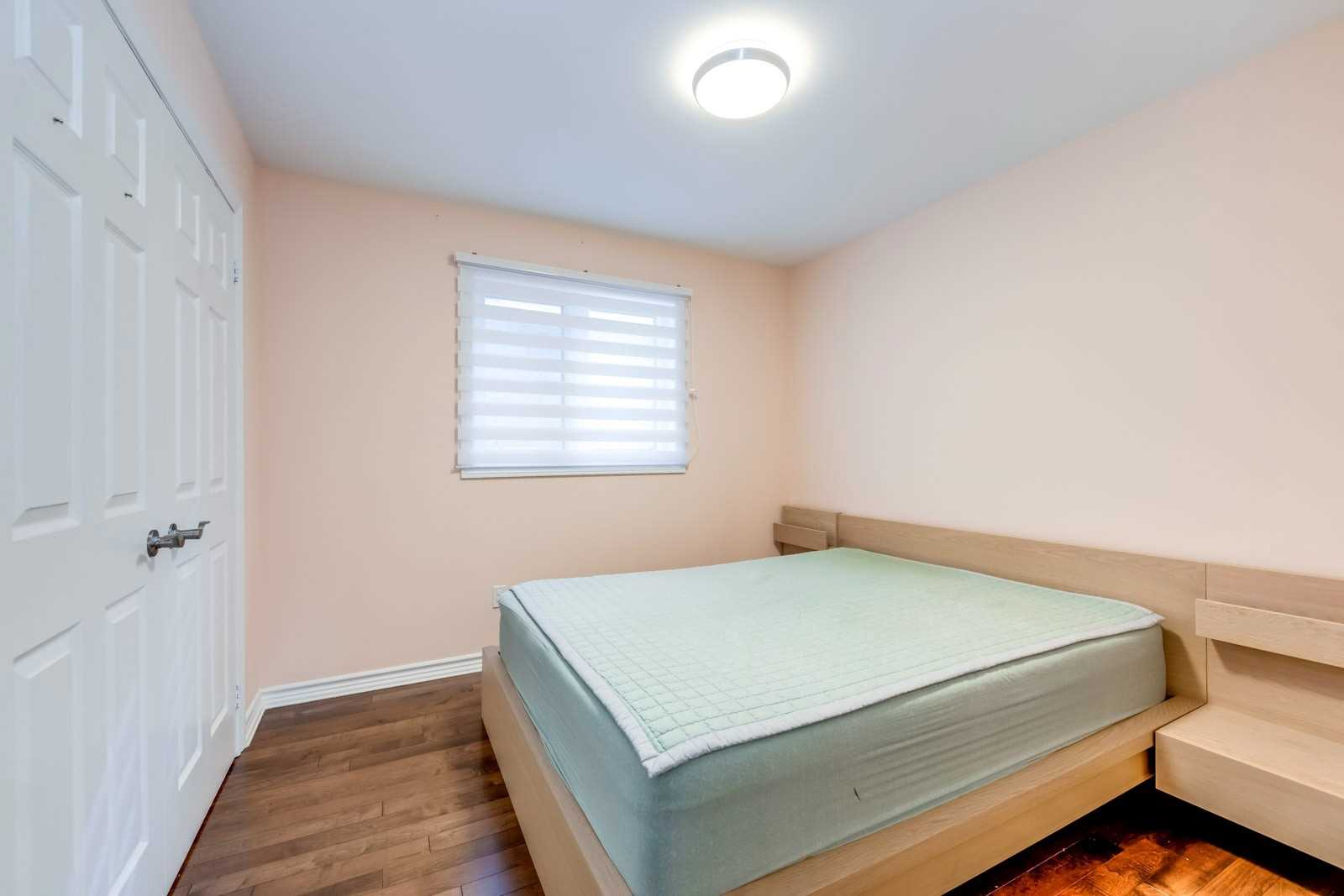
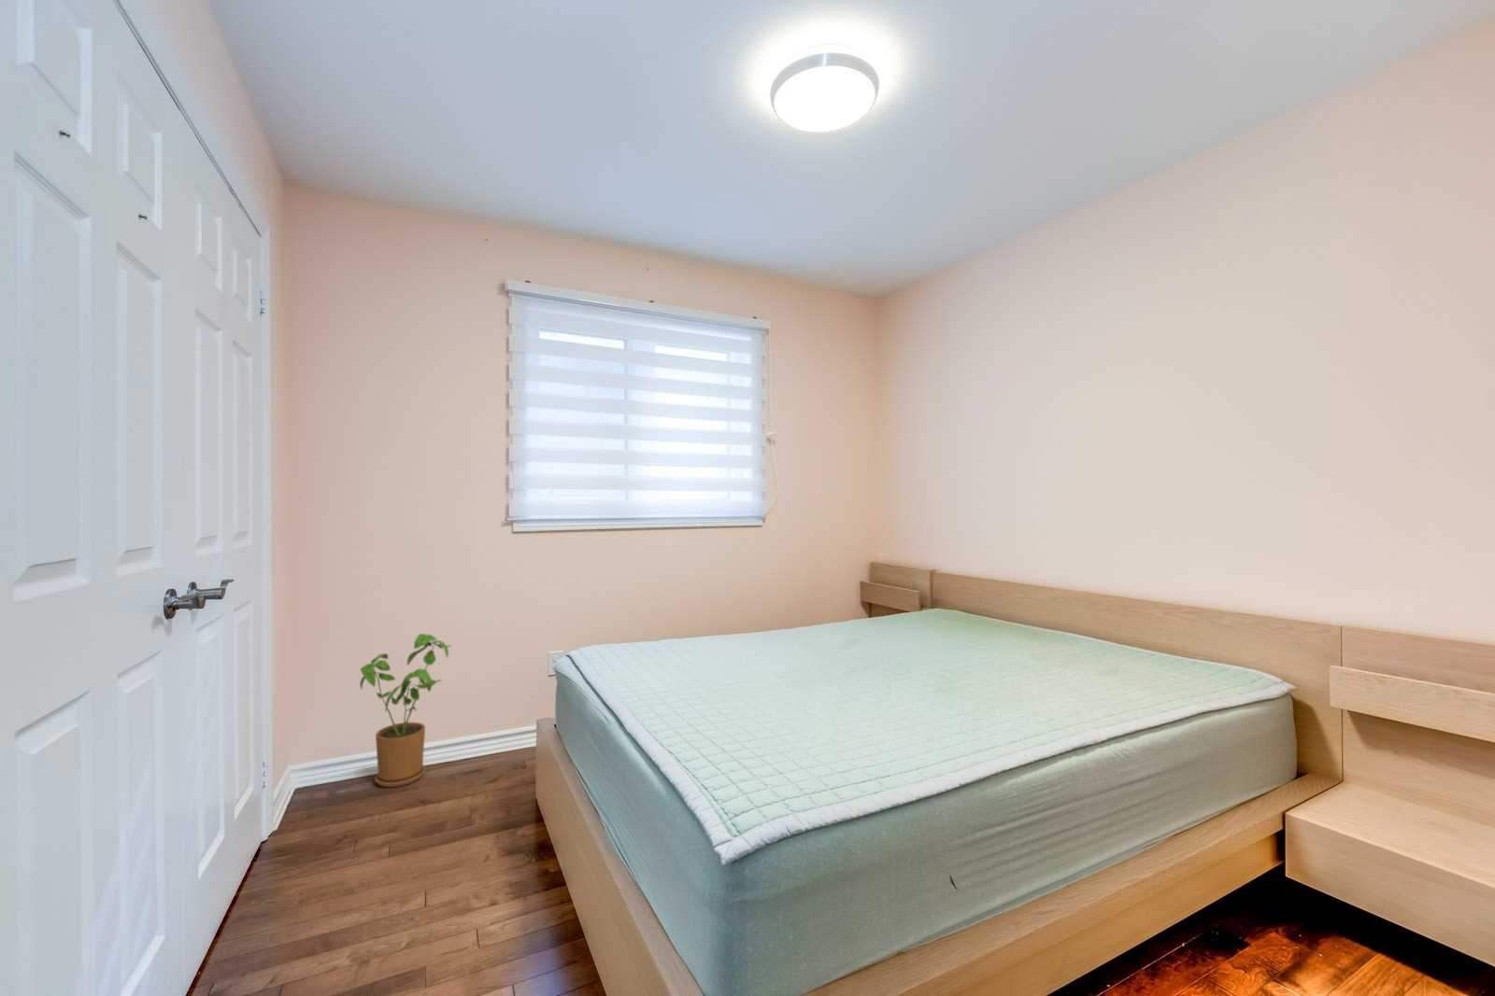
+ house plant (406, 707)
